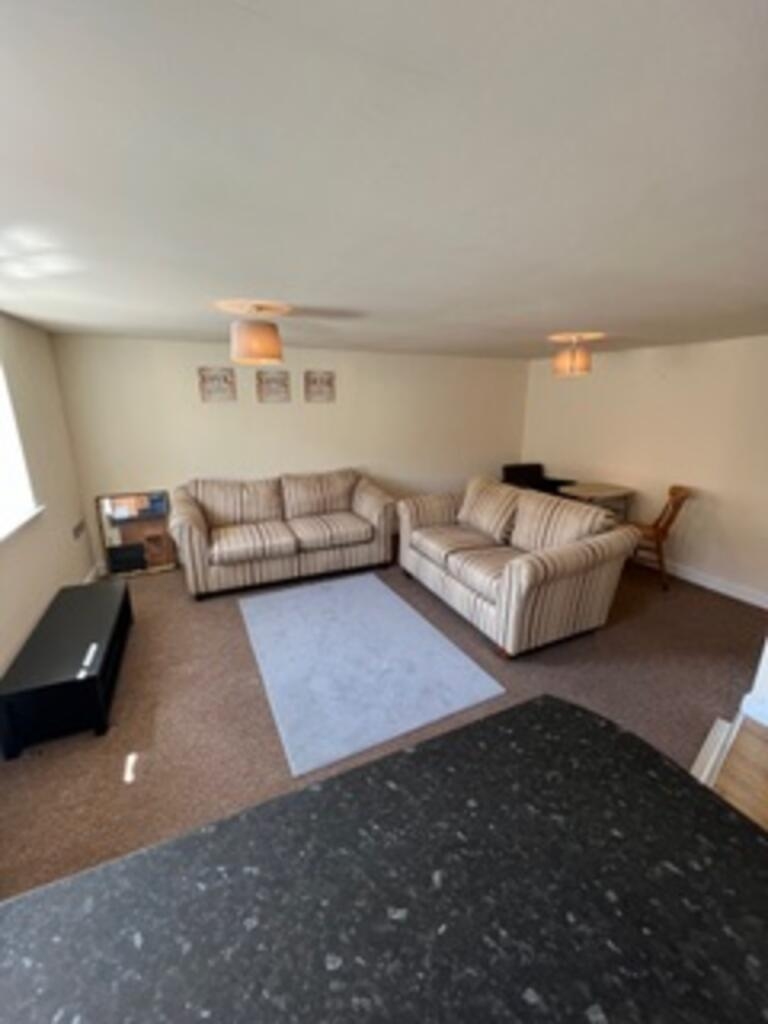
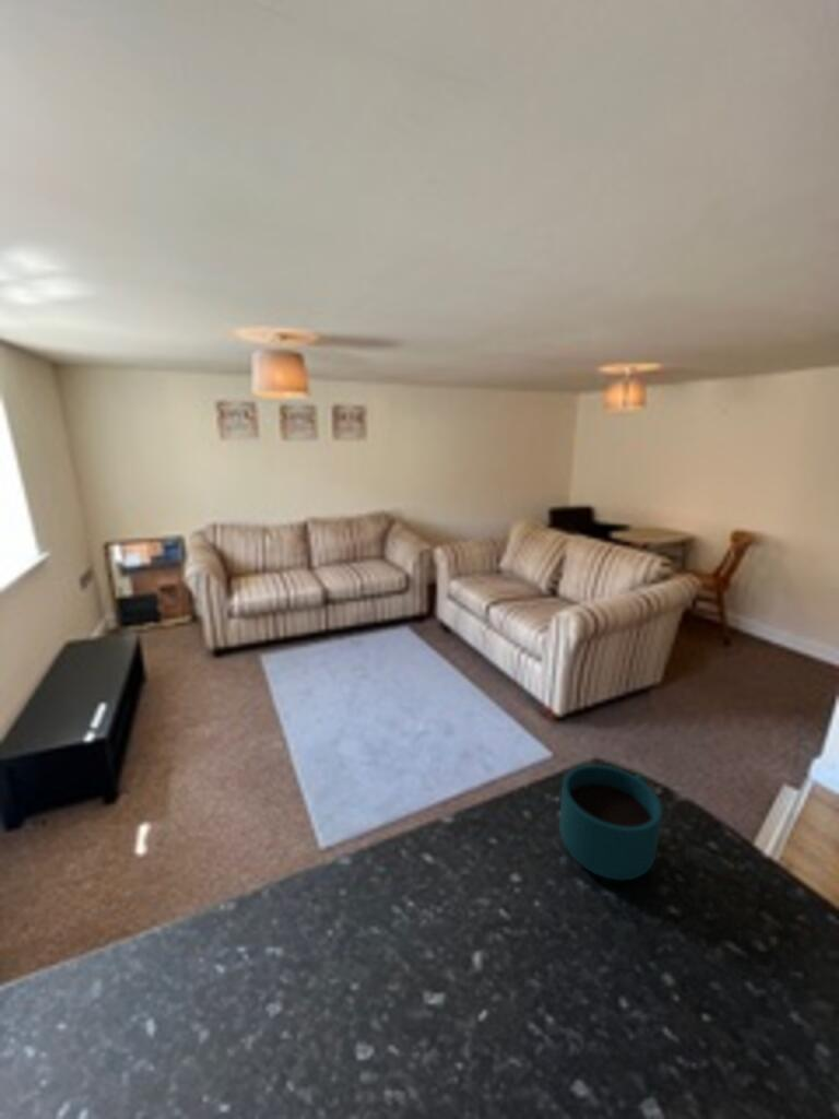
+ cup (614, 815)
